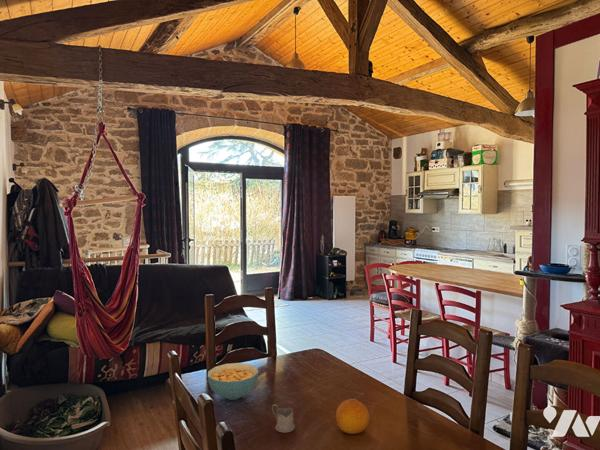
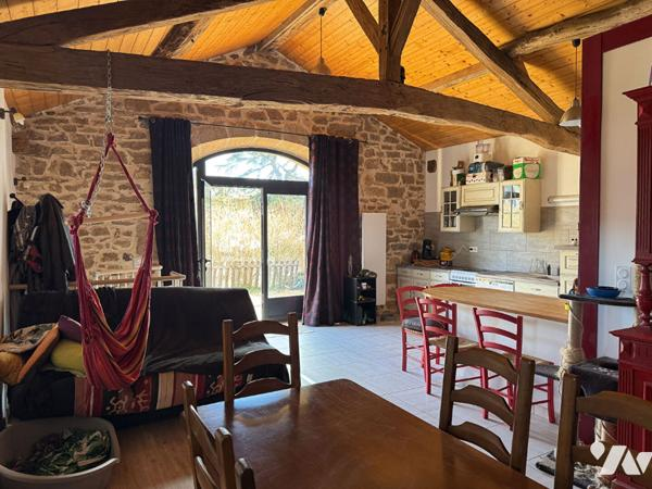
- cereal bowl (233, 384)
- fruit (352, 414)
- tea glass holder (283, 413)
